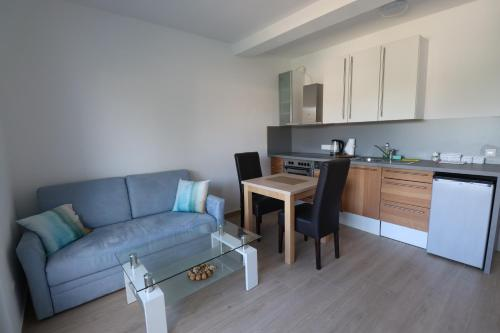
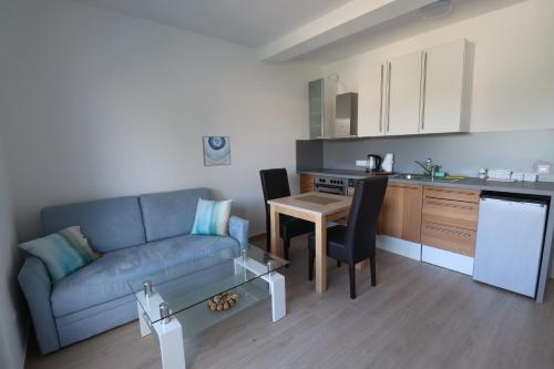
+ wall art (217, 151)
